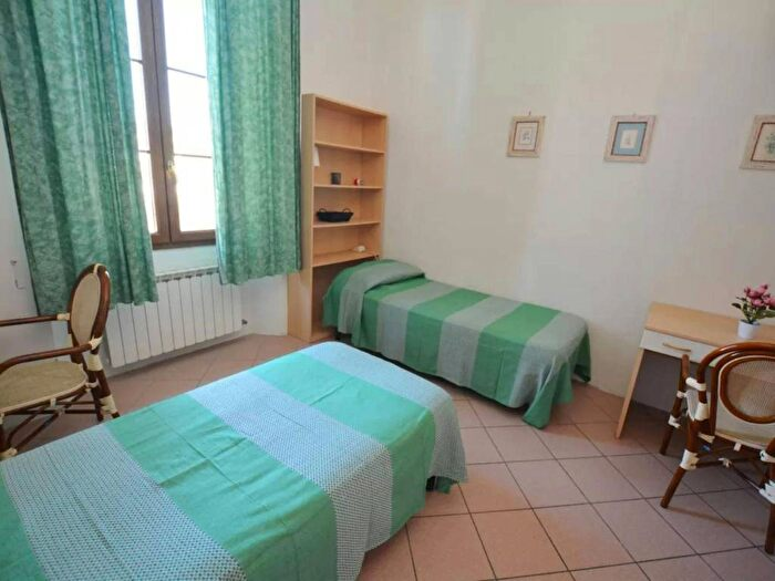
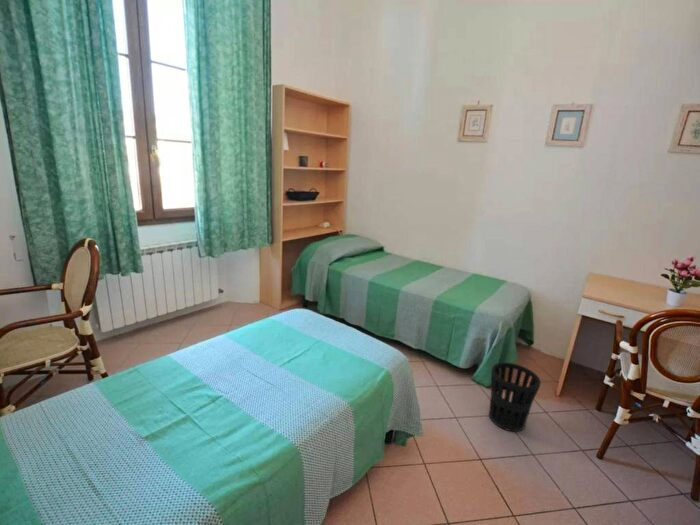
+ wastebasket (512, 397)
